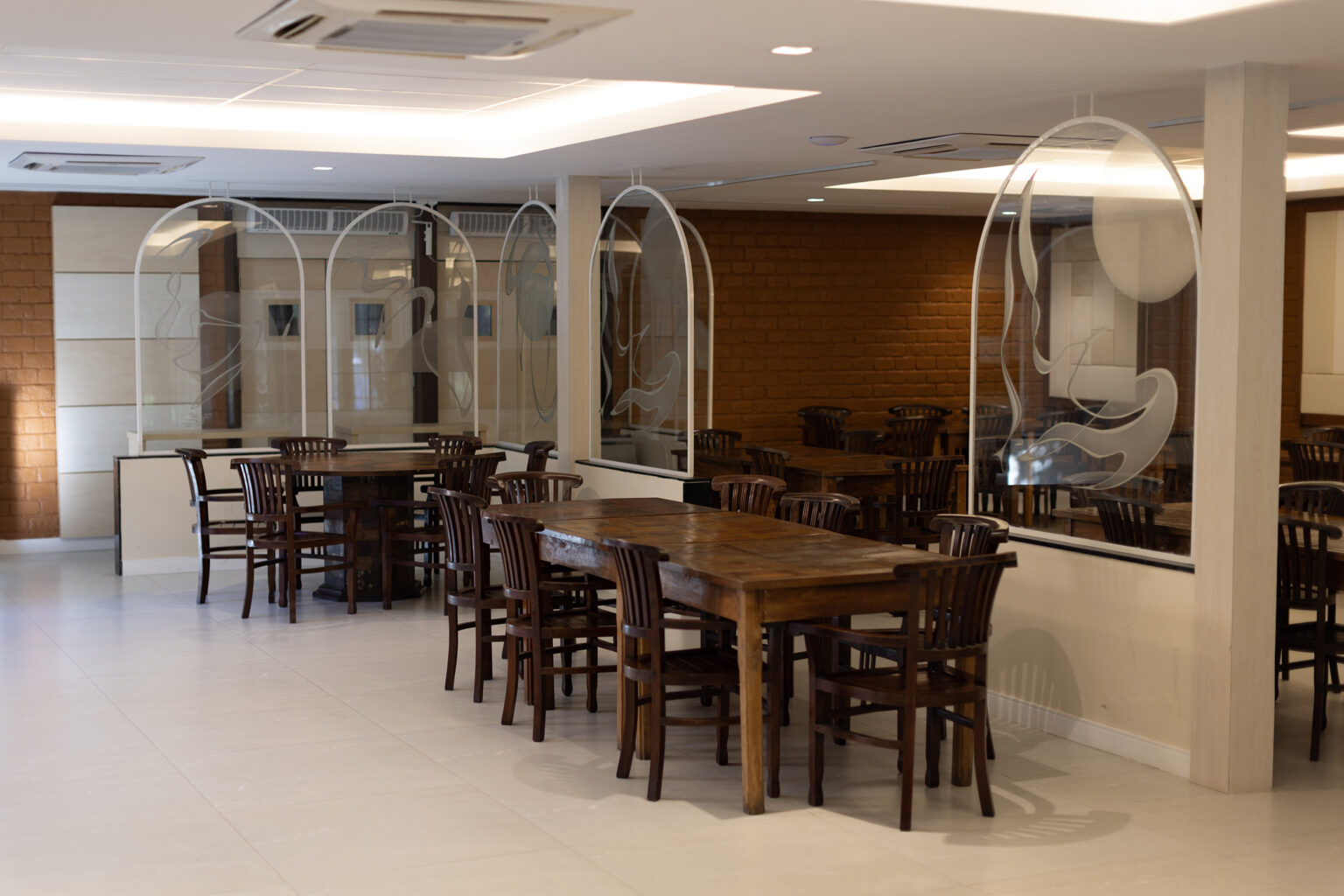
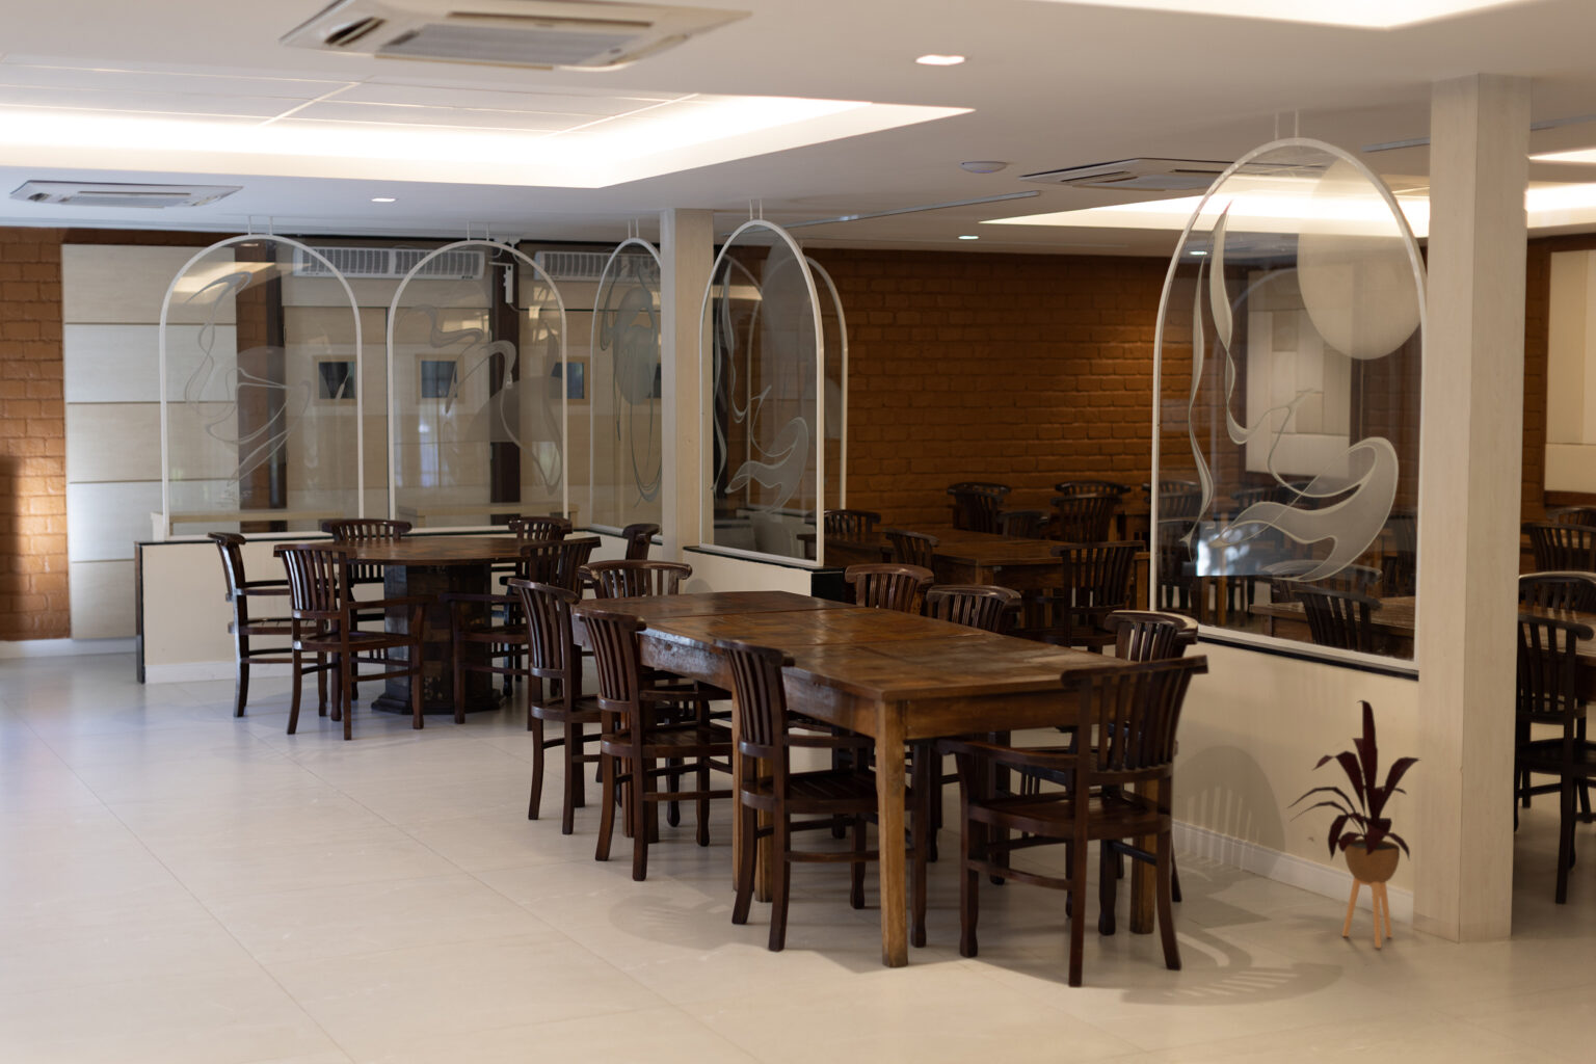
+ house plant (1357, 816)
